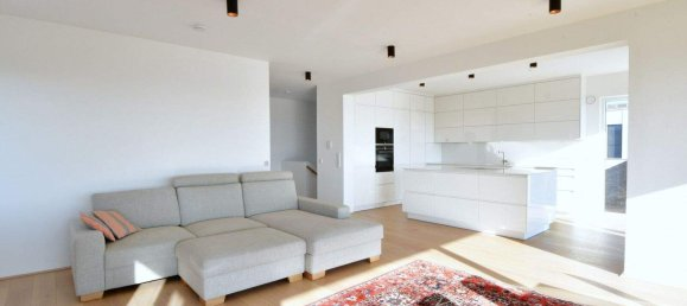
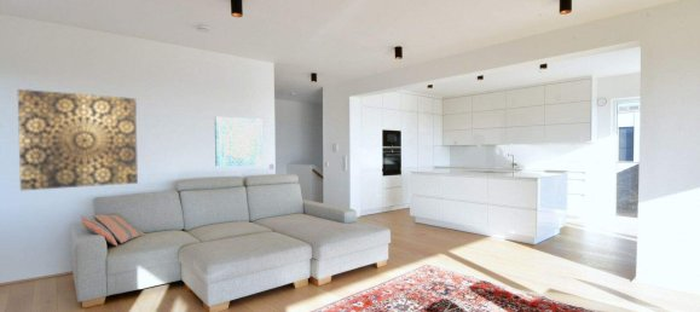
+ wall art (239, 141)
+ wall art (82, 140)
